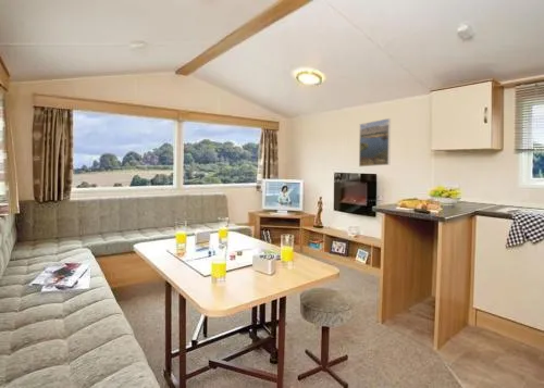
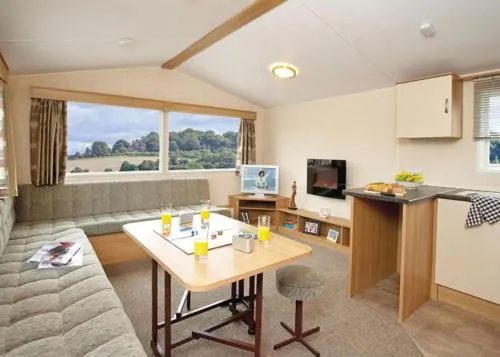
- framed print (373, 143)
